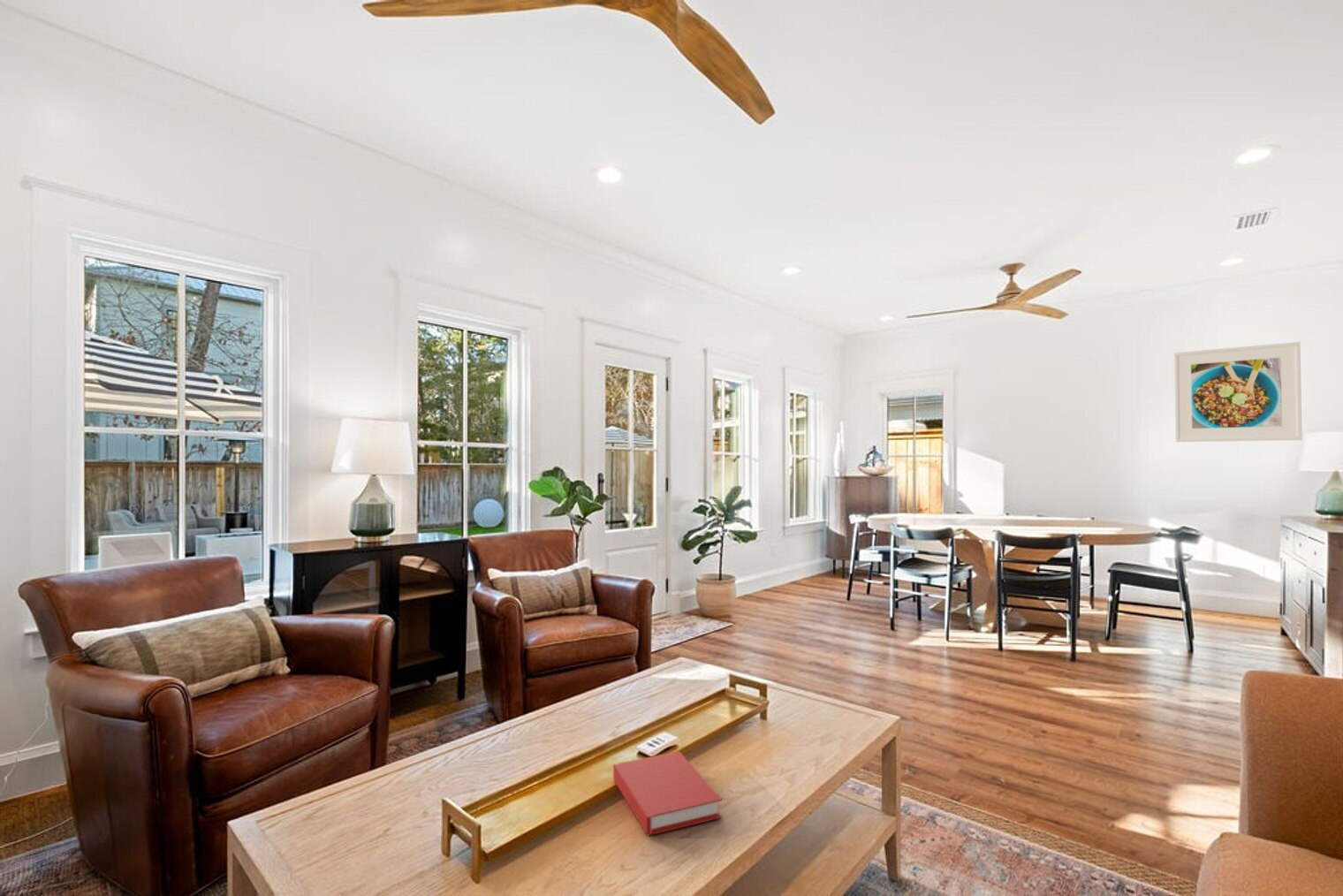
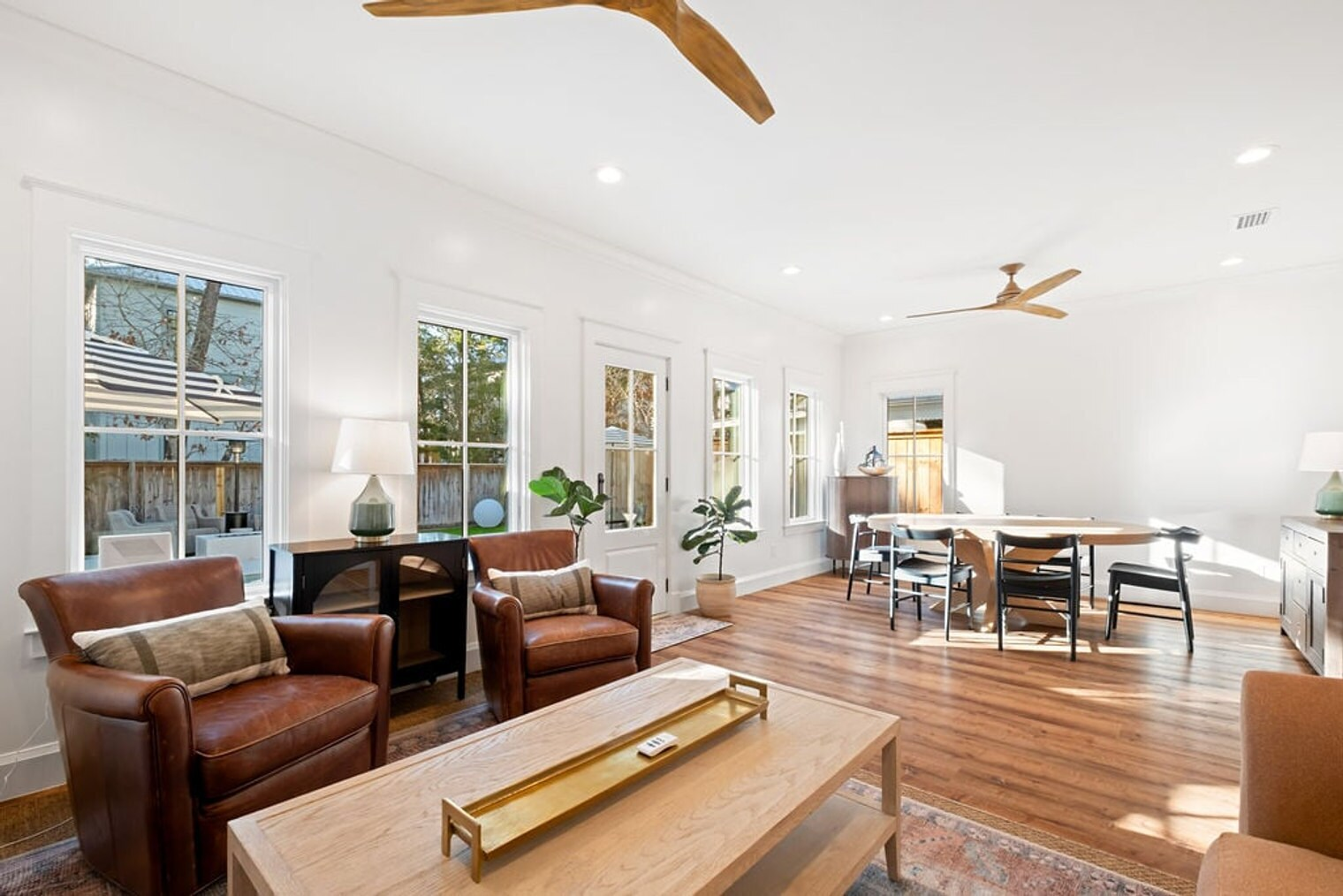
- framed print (1234, 394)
- book (664, 789)
